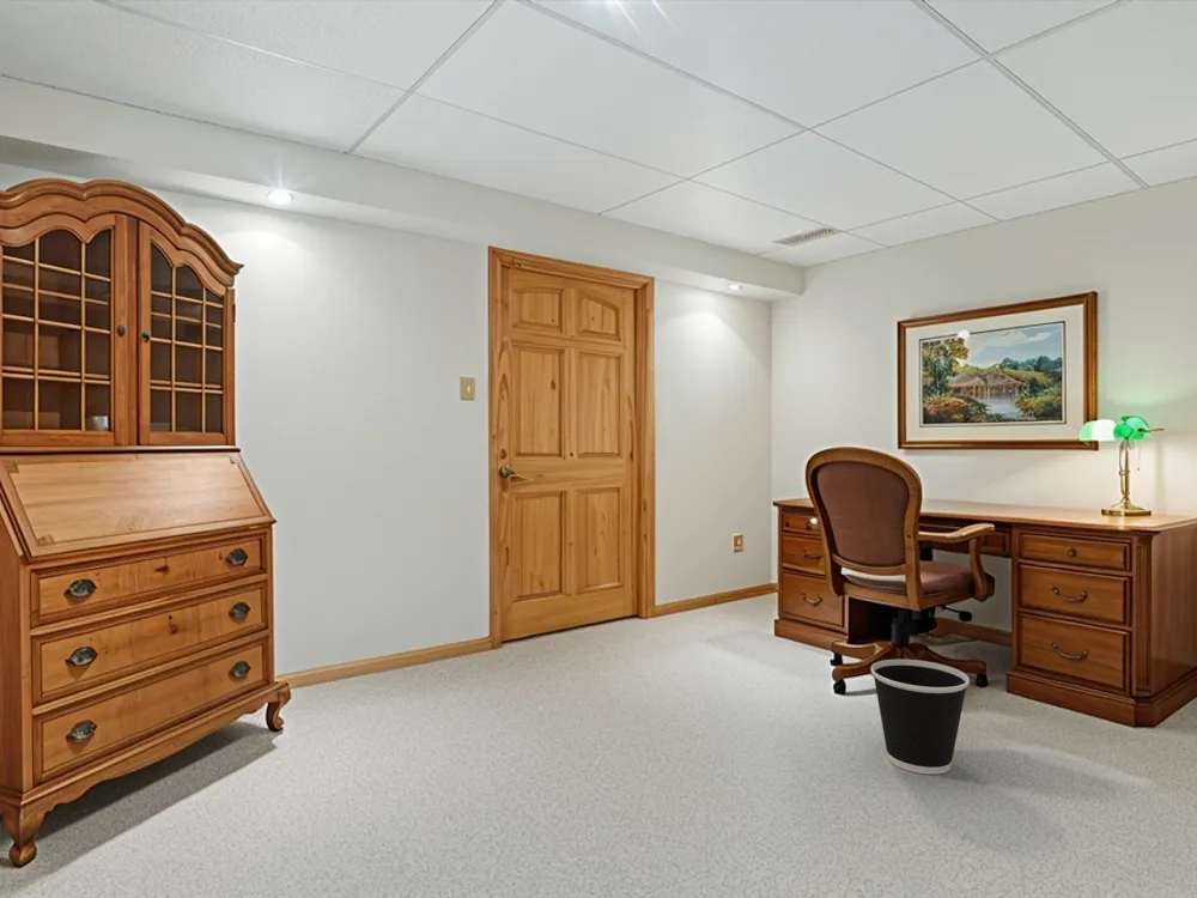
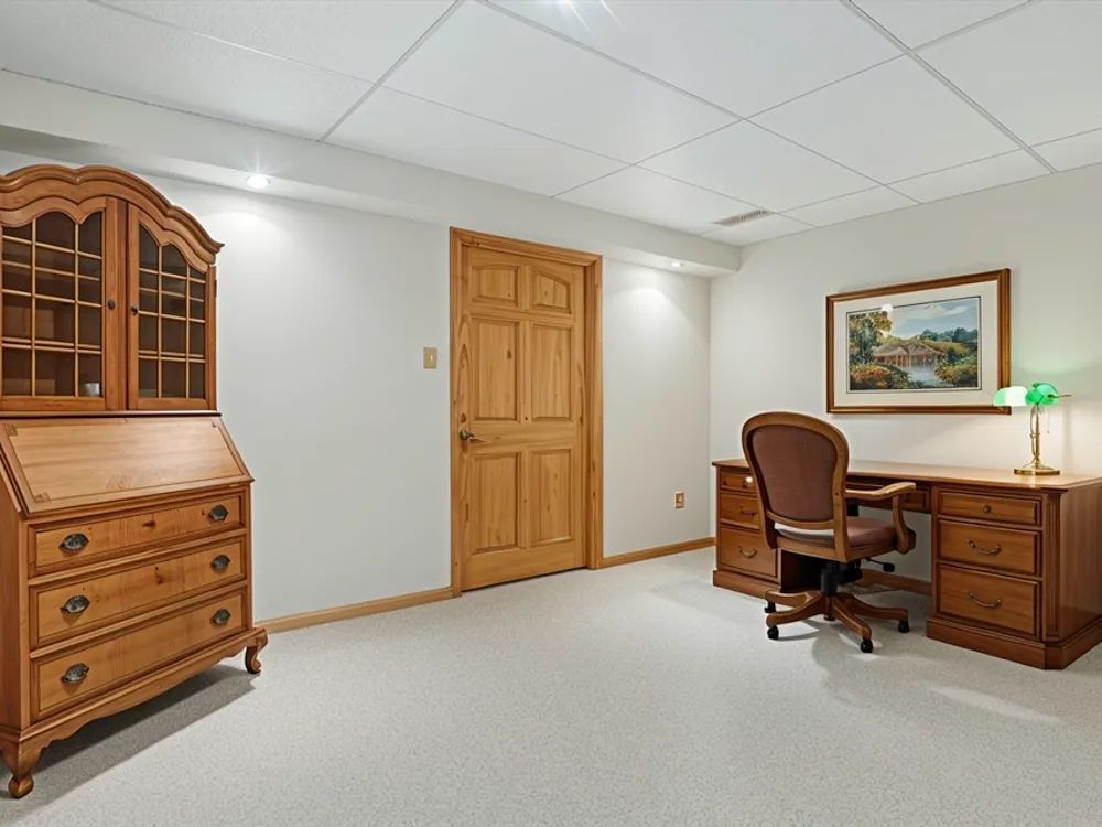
- wastebasket (918, 716)
